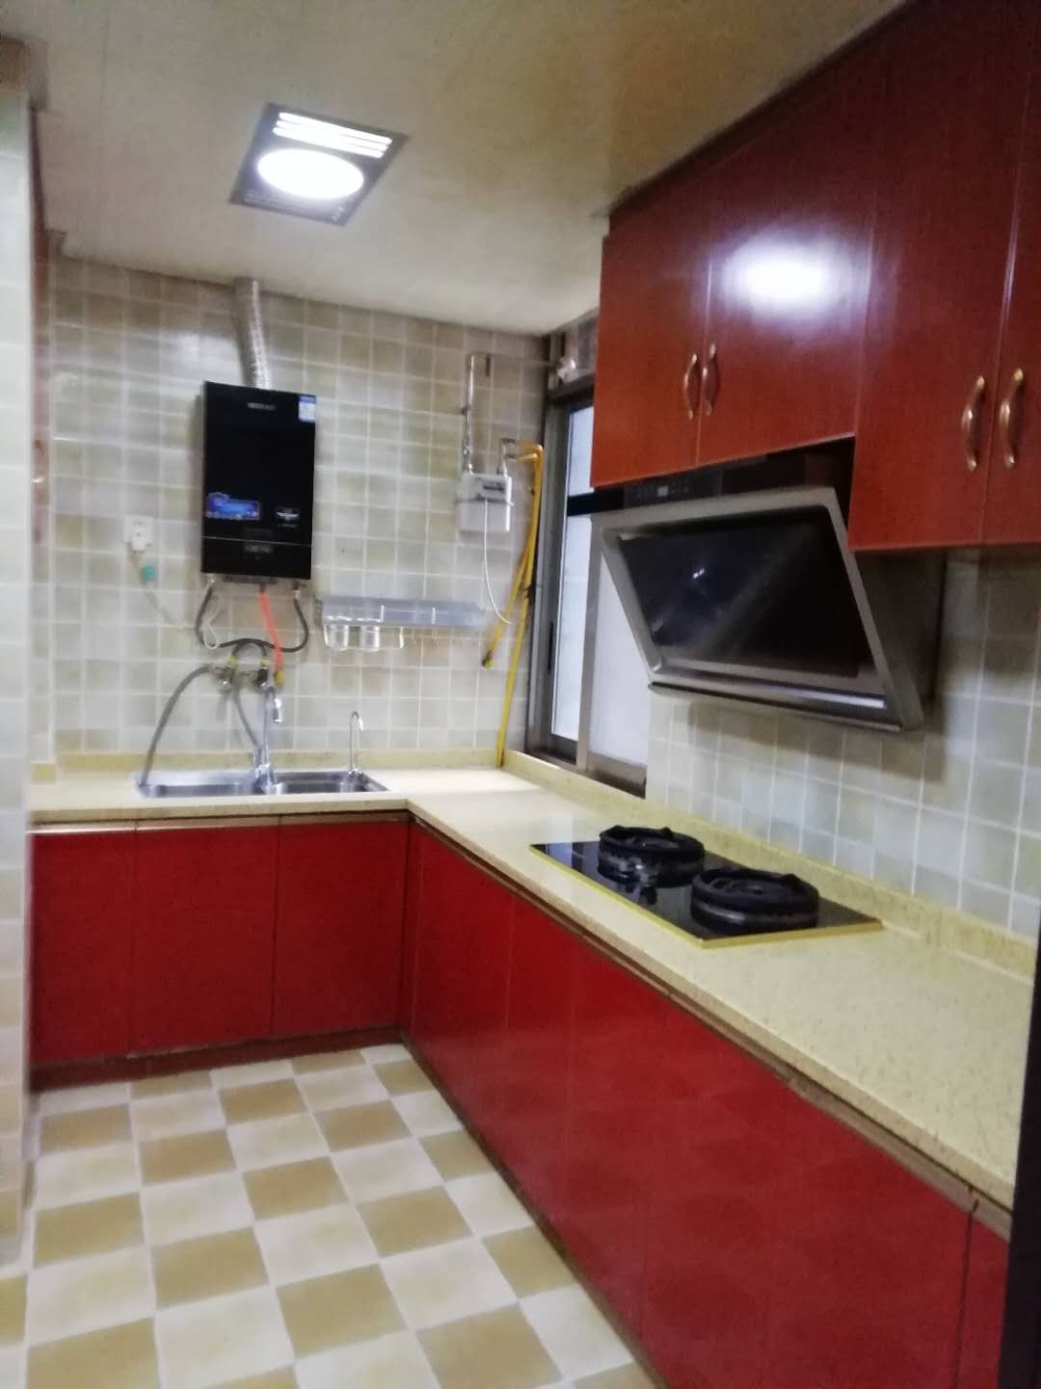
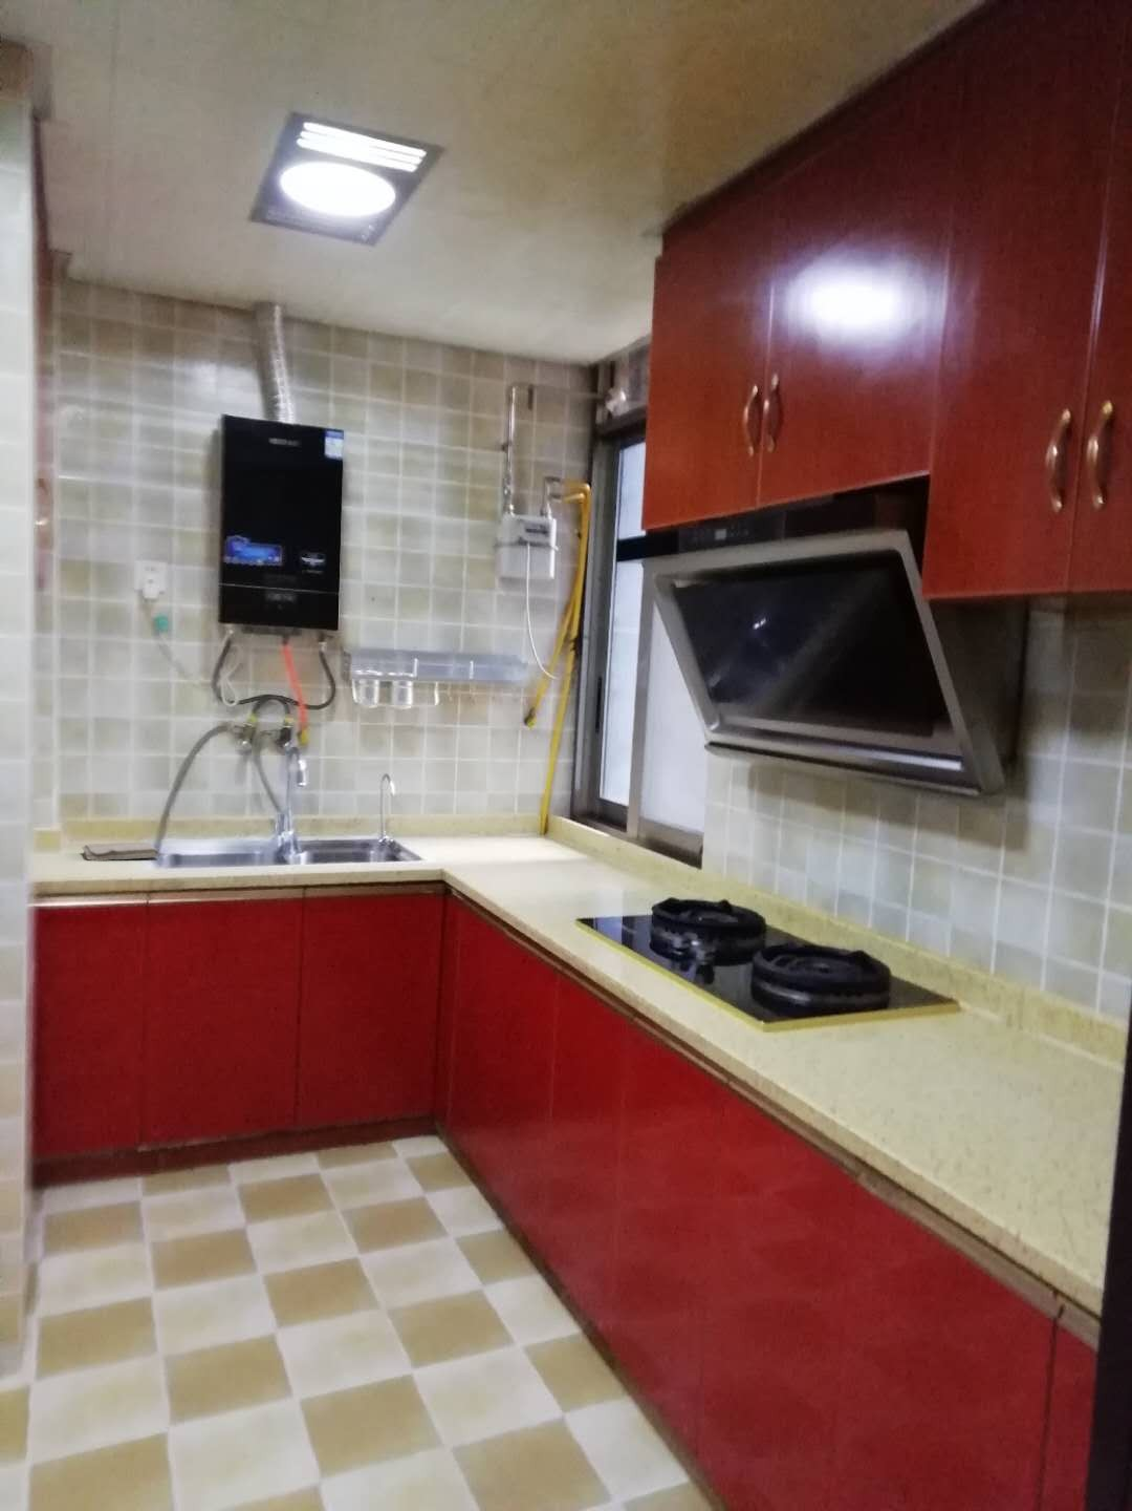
+ washcloth (119, 849)
